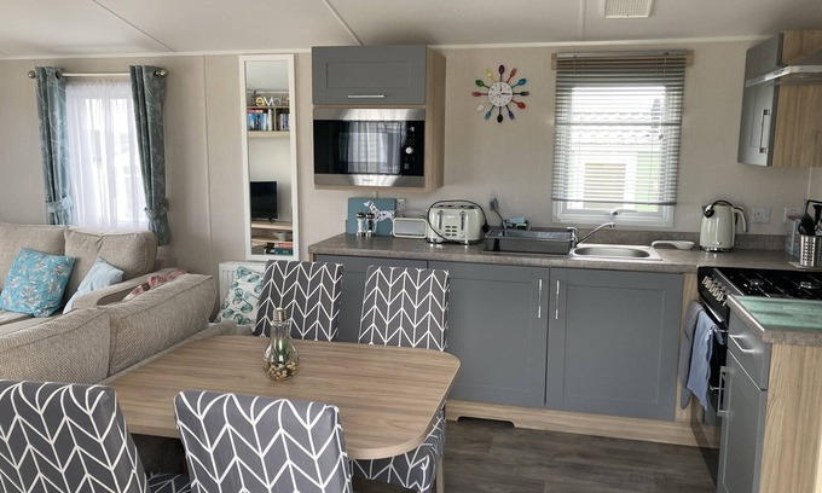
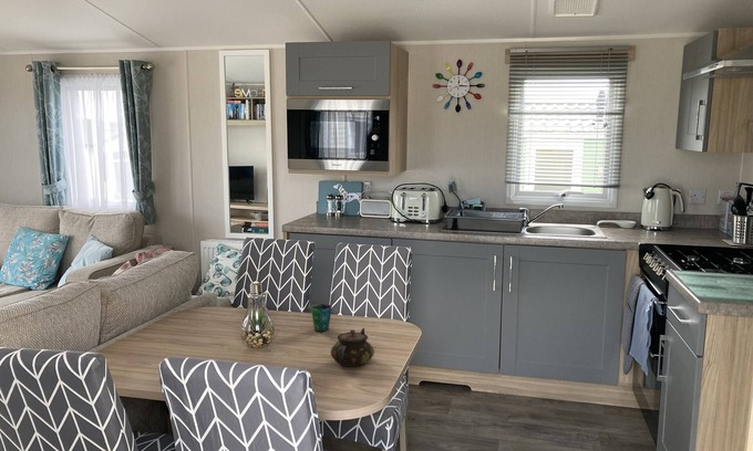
+ teapot (352, 345)
+ cup (322, 316)
